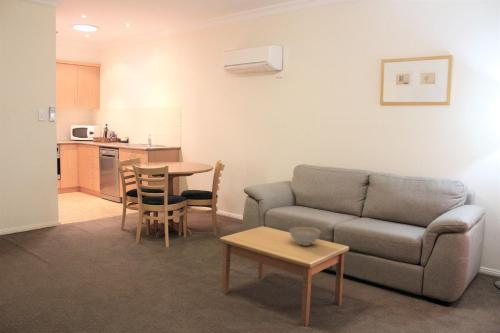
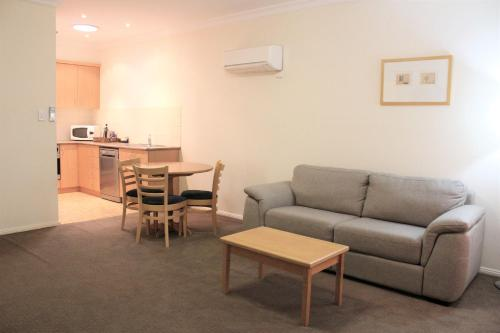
- decorative bowl (304, 237)
